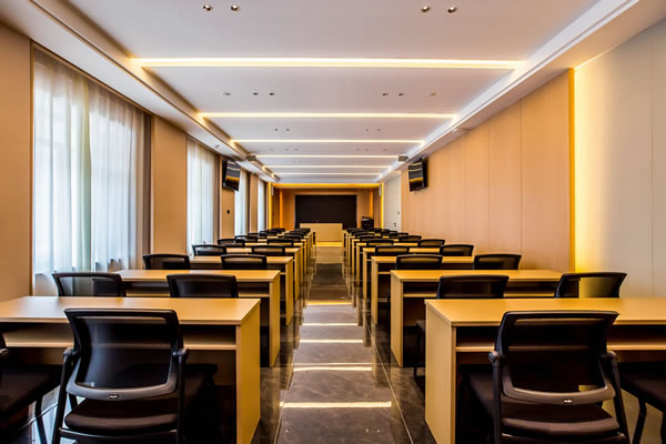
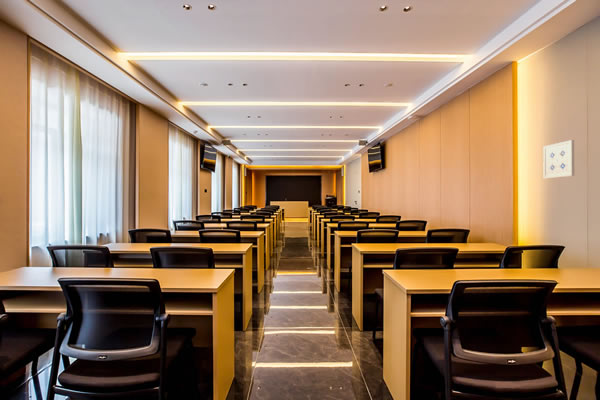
+ wall art (558, 160)
